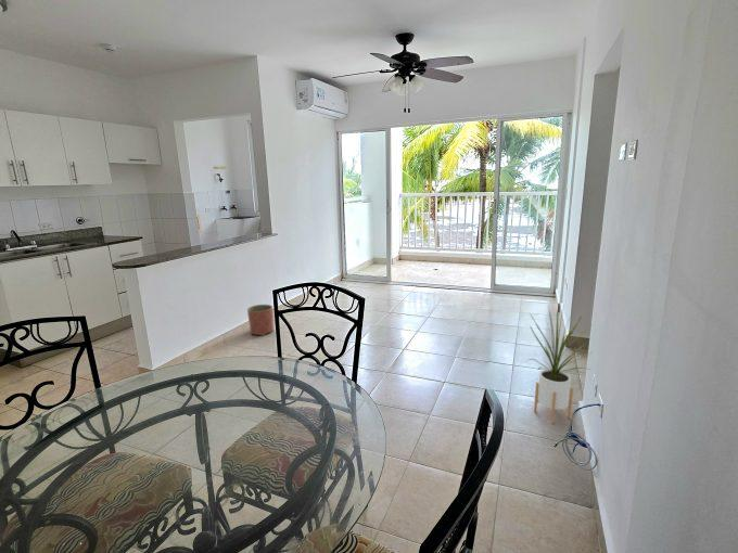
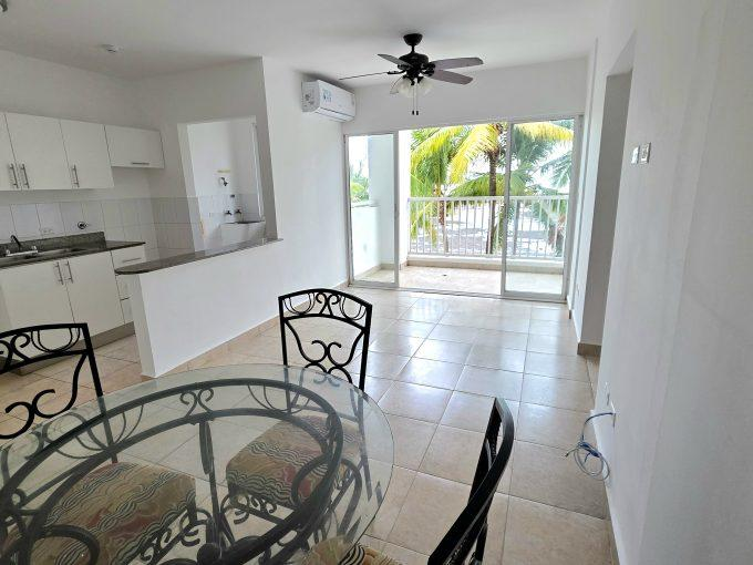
- house plant (558, 363)
- planter (260, 319)
